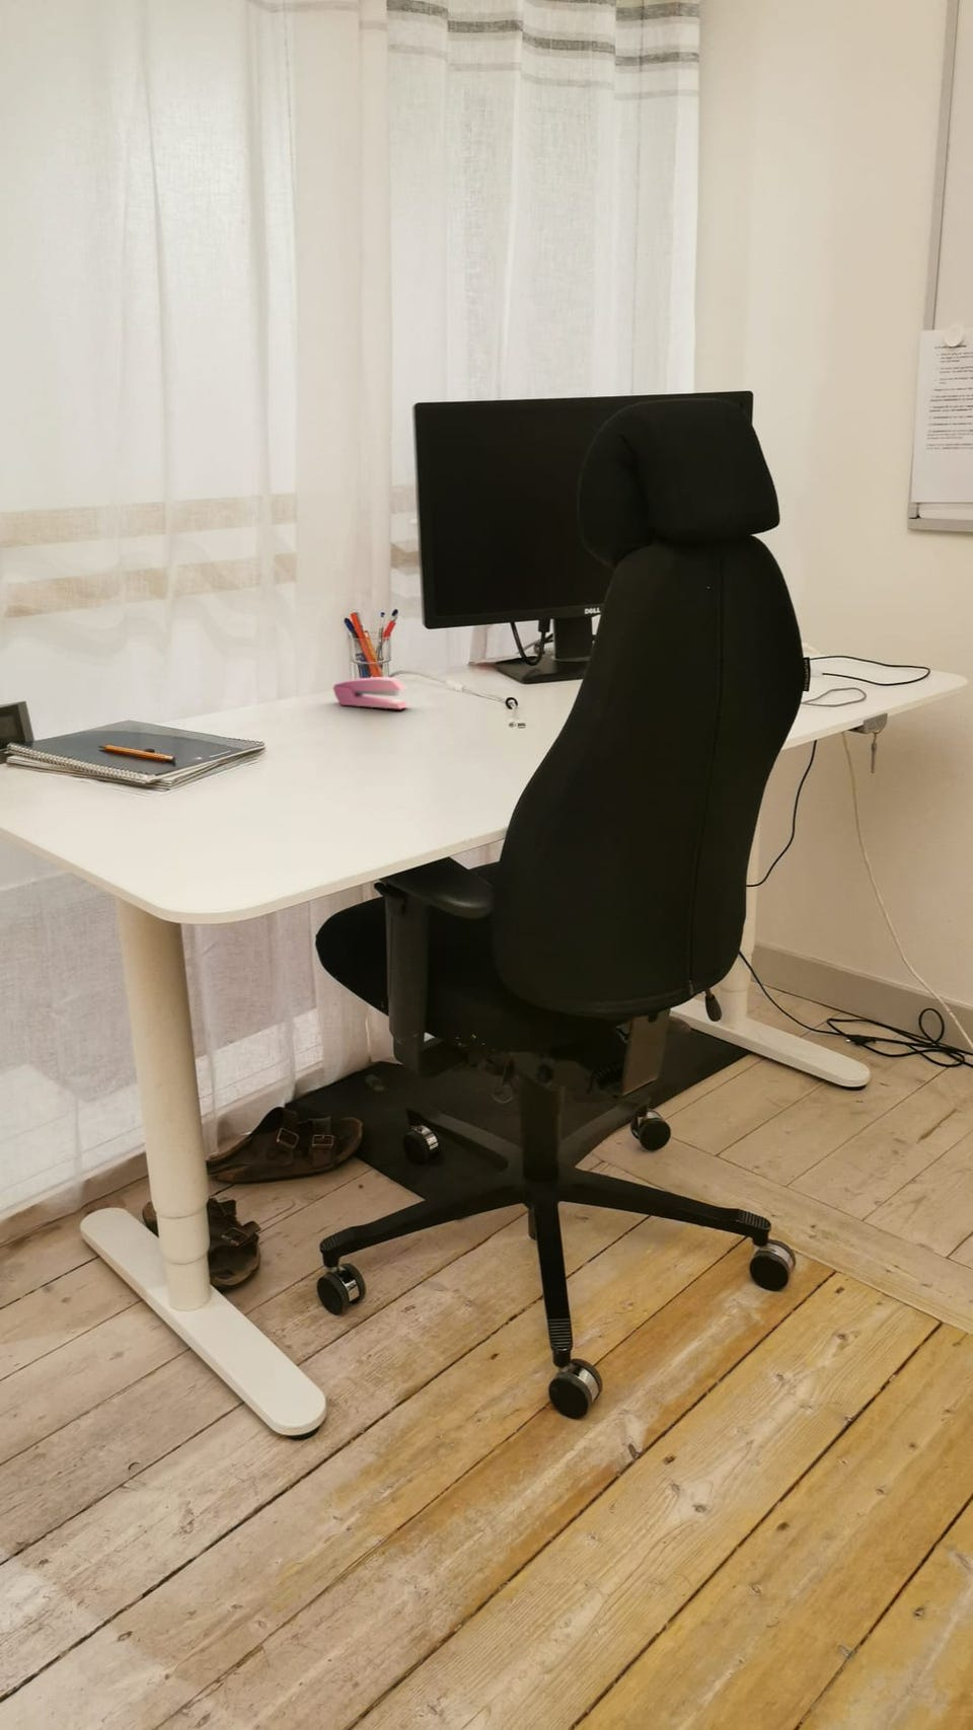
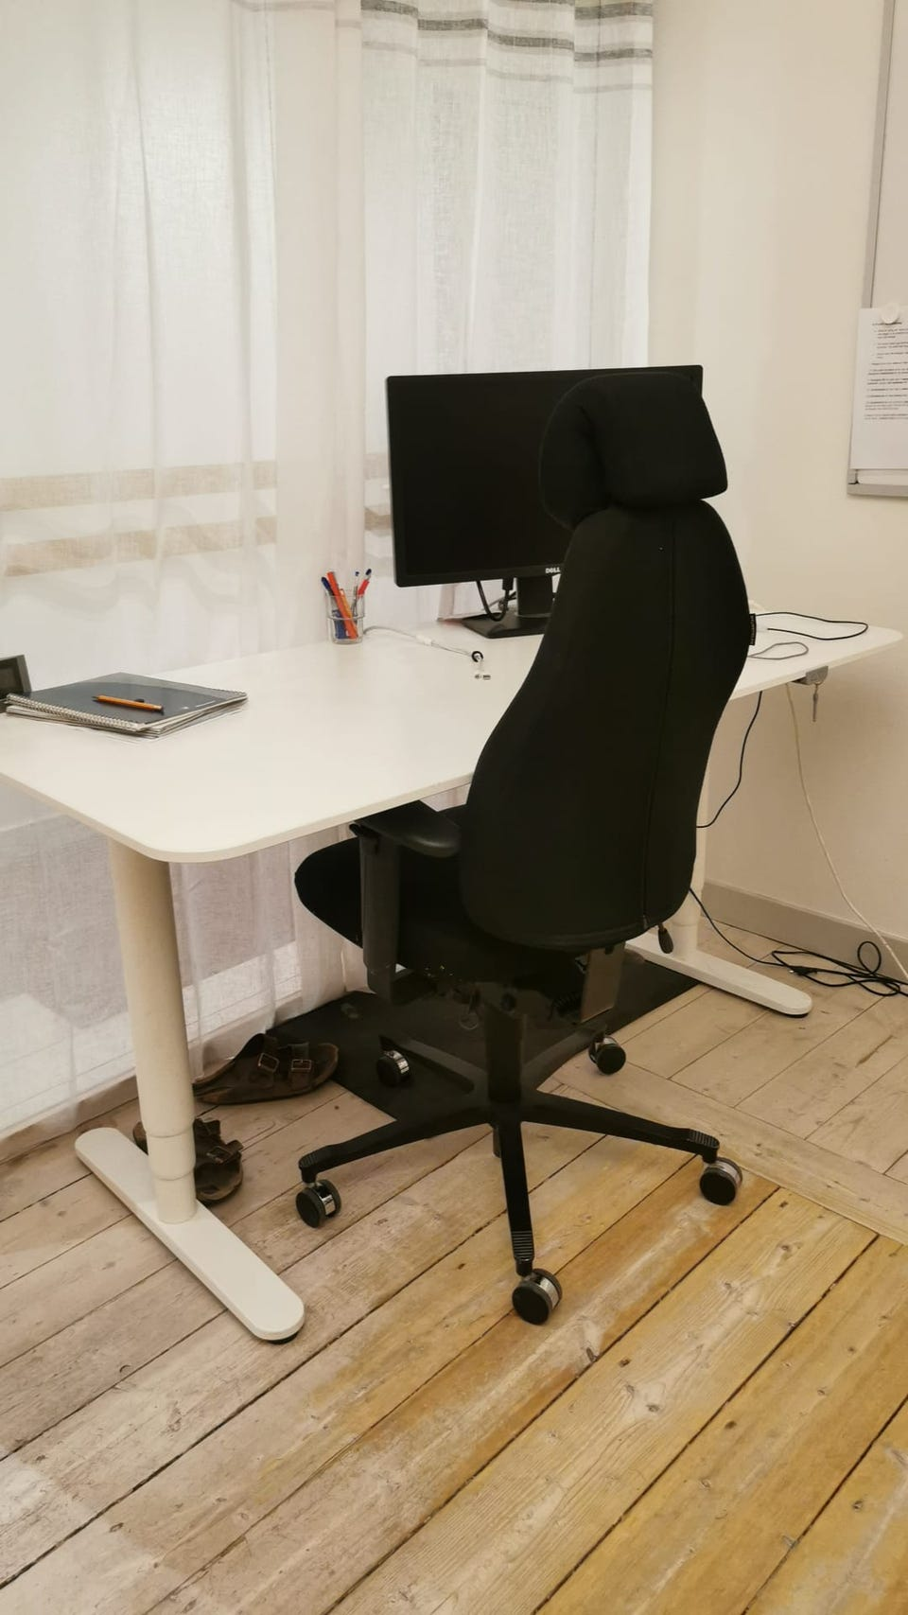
- stapler (369, 690)
